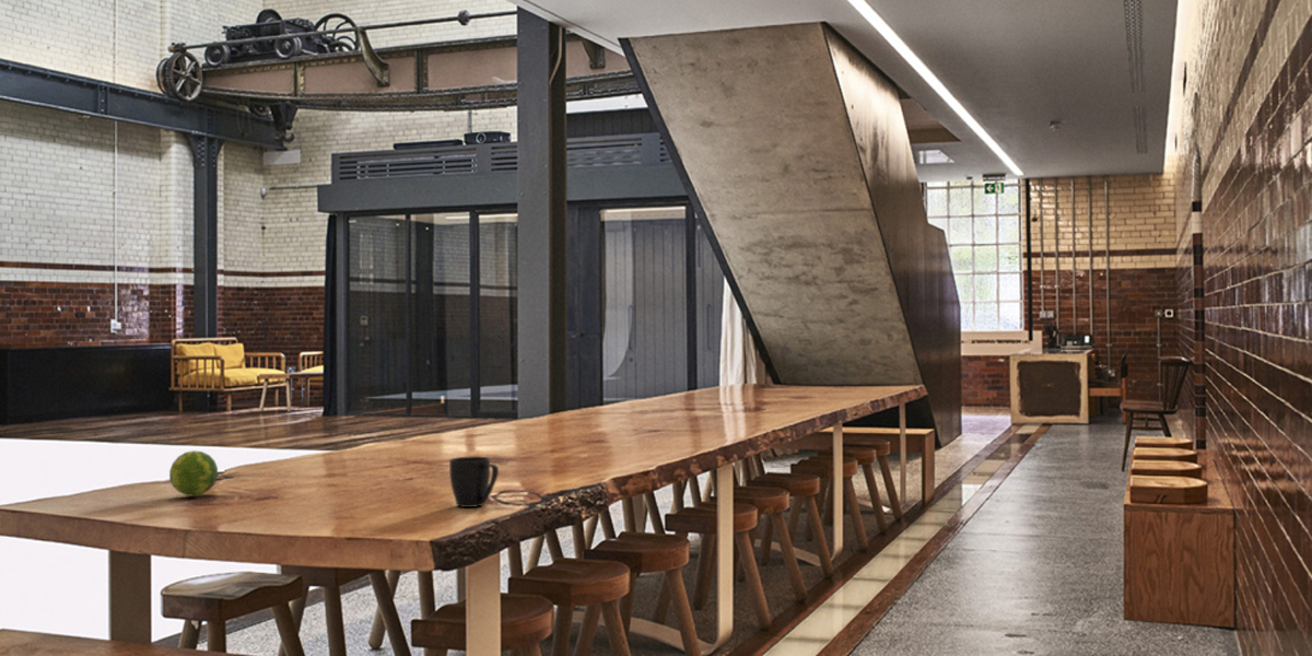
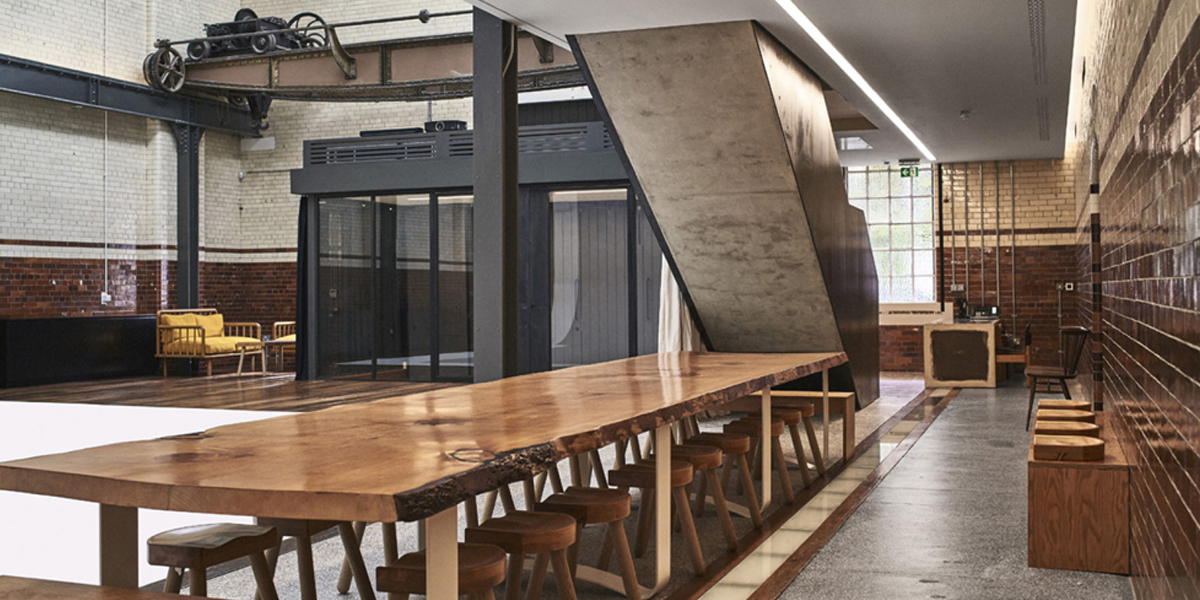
- fruit (194, 472)
- mug (476, 482)
